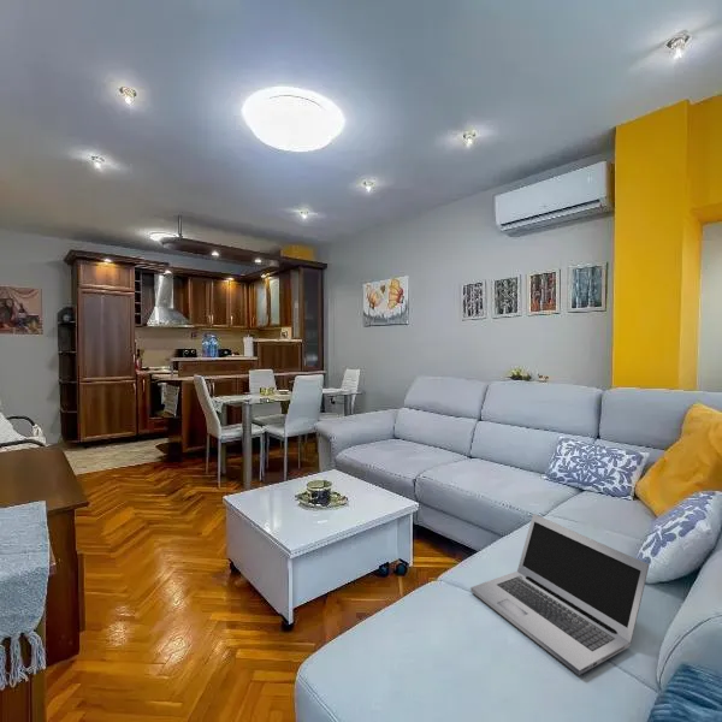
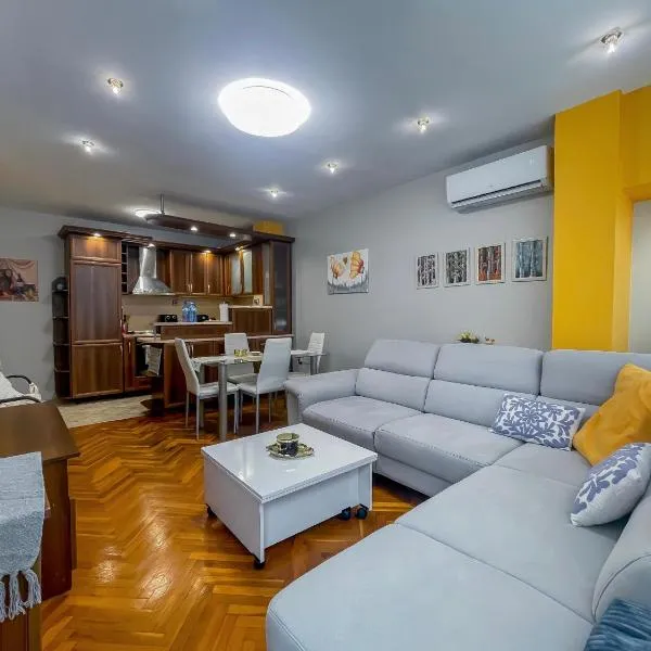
- laptop (551, 579)
